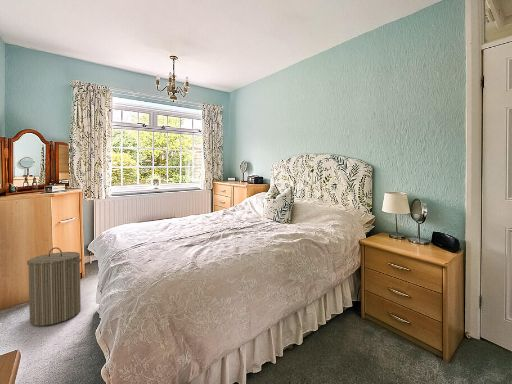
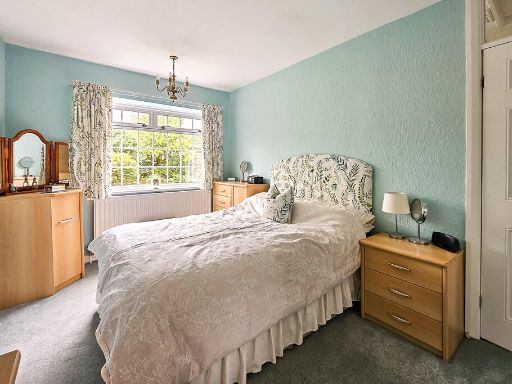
- laundry hamper (55, 281)
